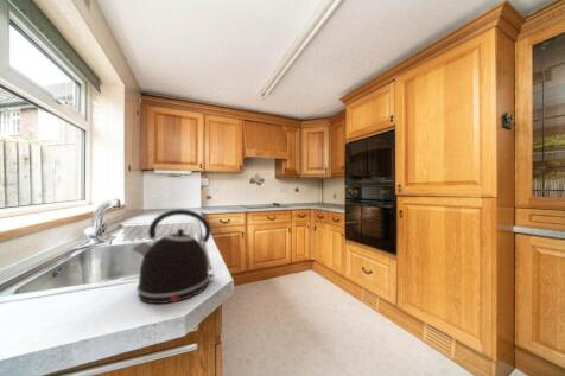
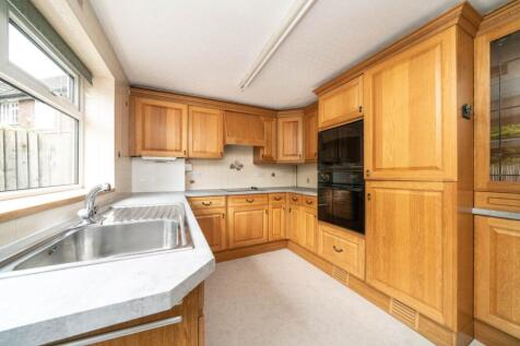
- kettle (176, 248)
